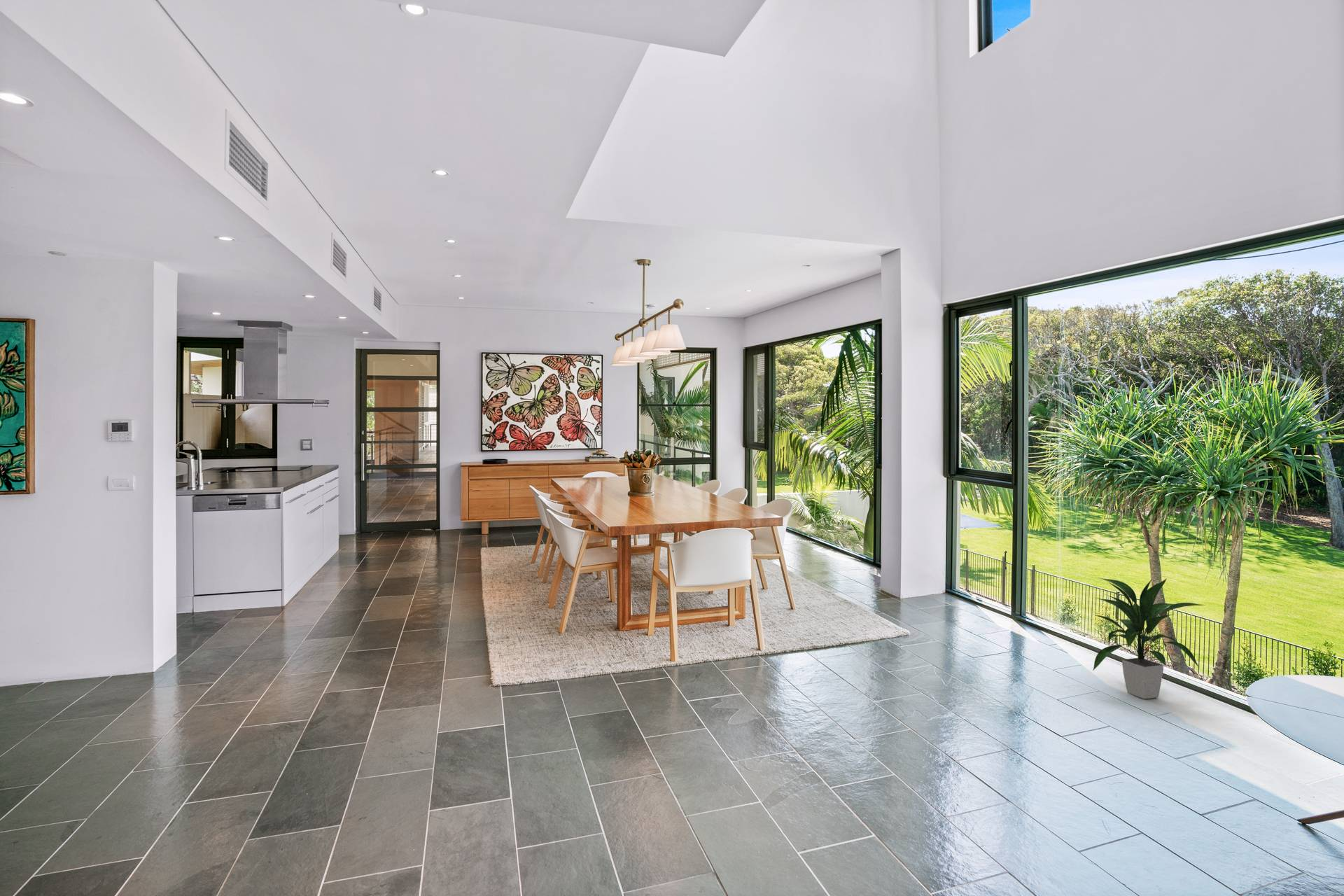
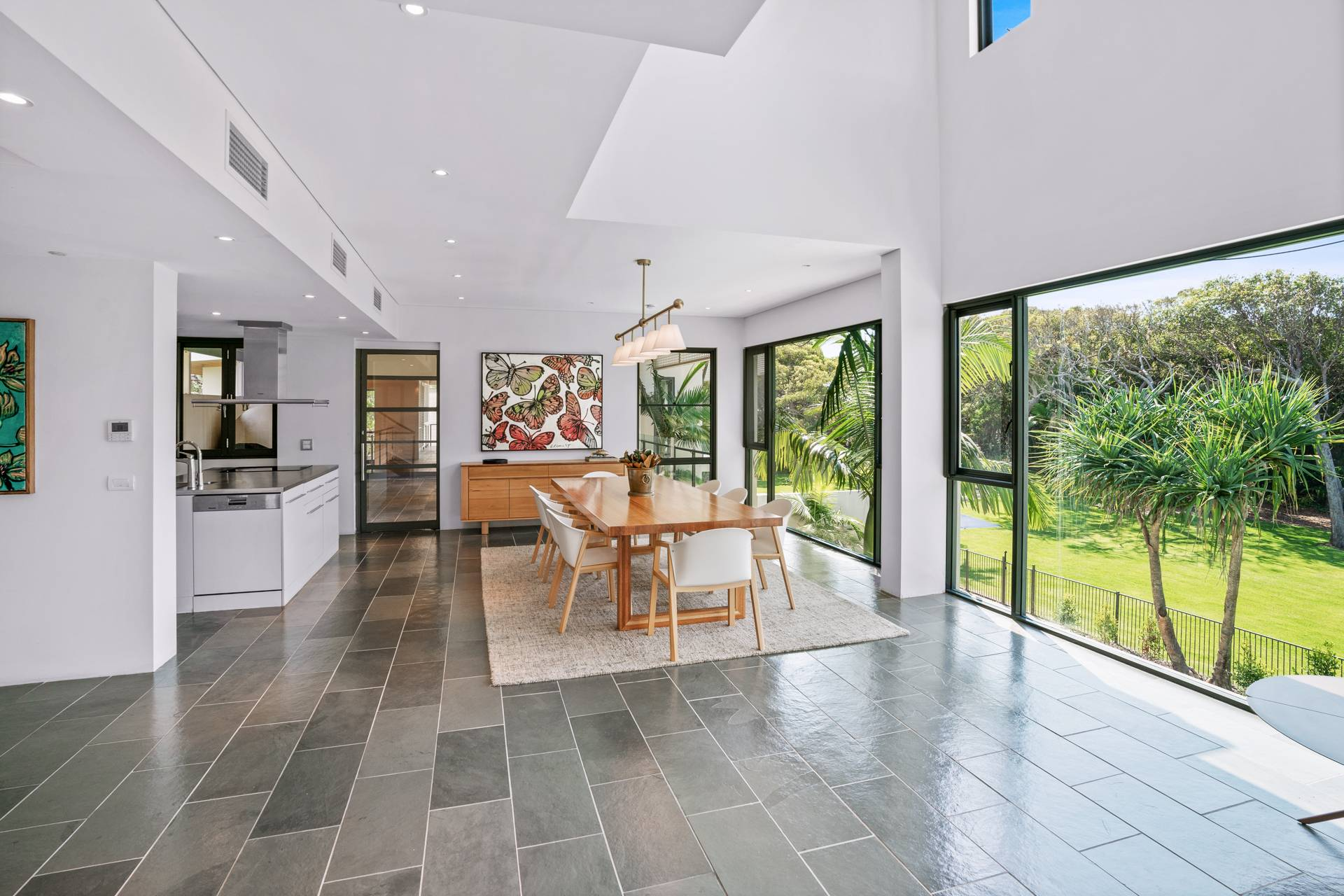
- indoor plant (1137, 633)
